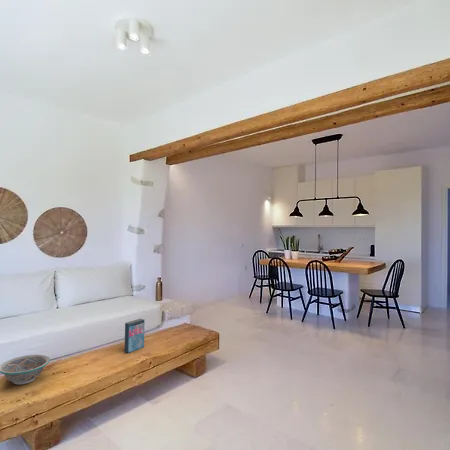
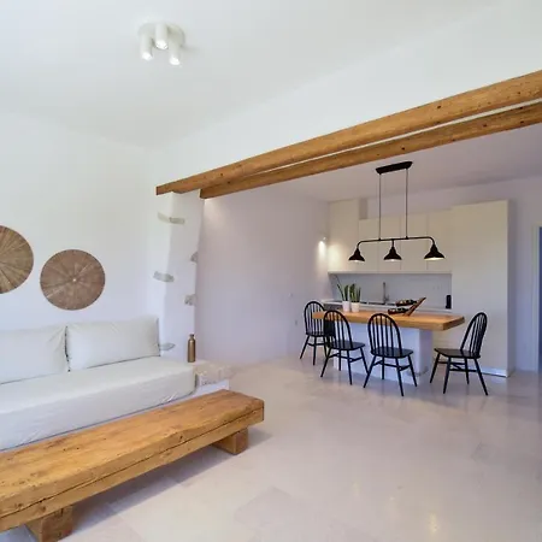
- bowl (24, 371)
- book (134, 335)
